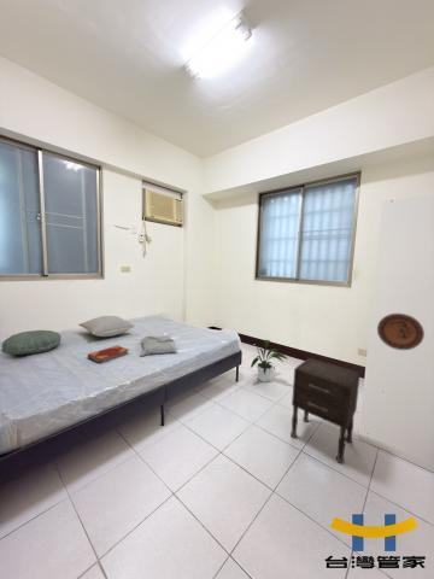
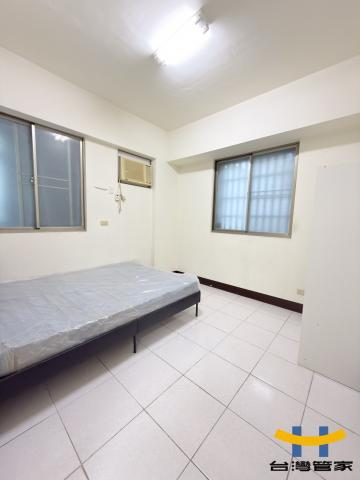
- hardback book (108, 353)
- house plant (264, 358)
- pillow (33, 340)
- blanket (157, 343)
- decorative plate (399, 331)
- pillow (106, 324)
- nightstand (323, 404)
